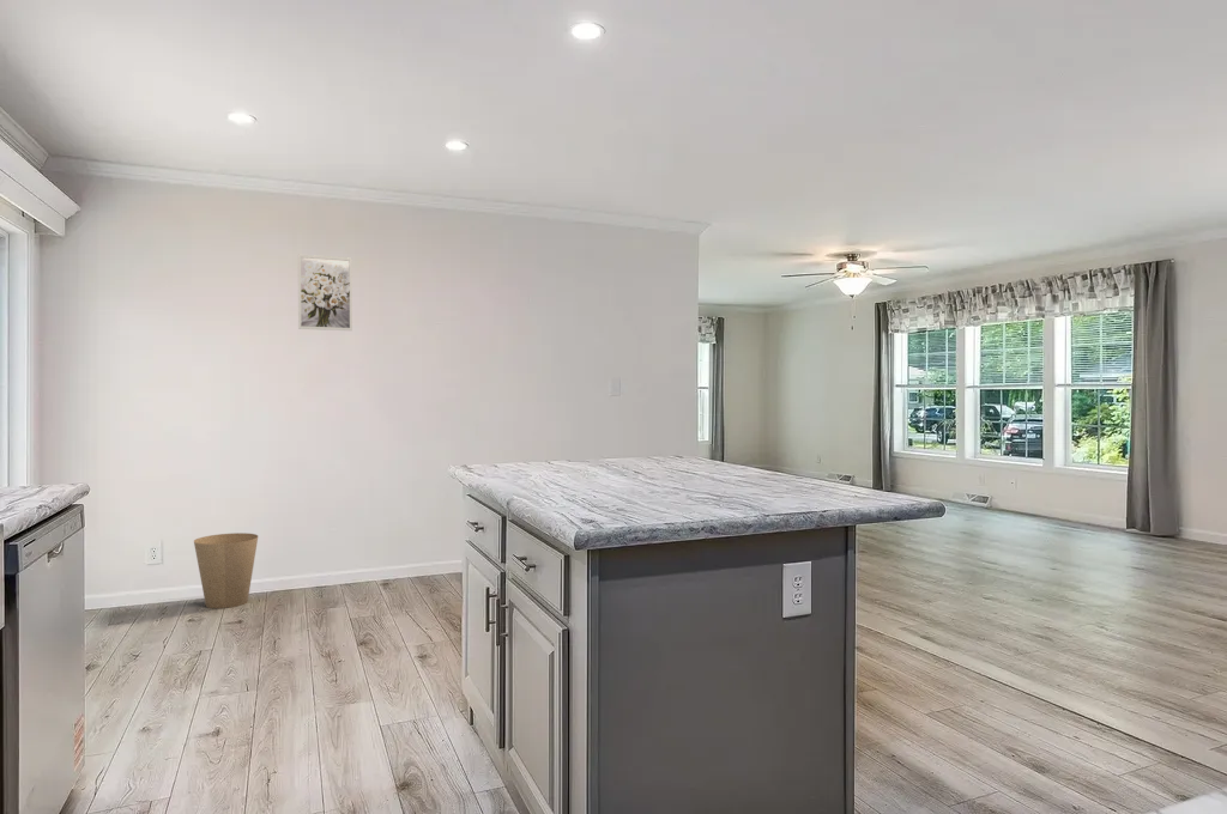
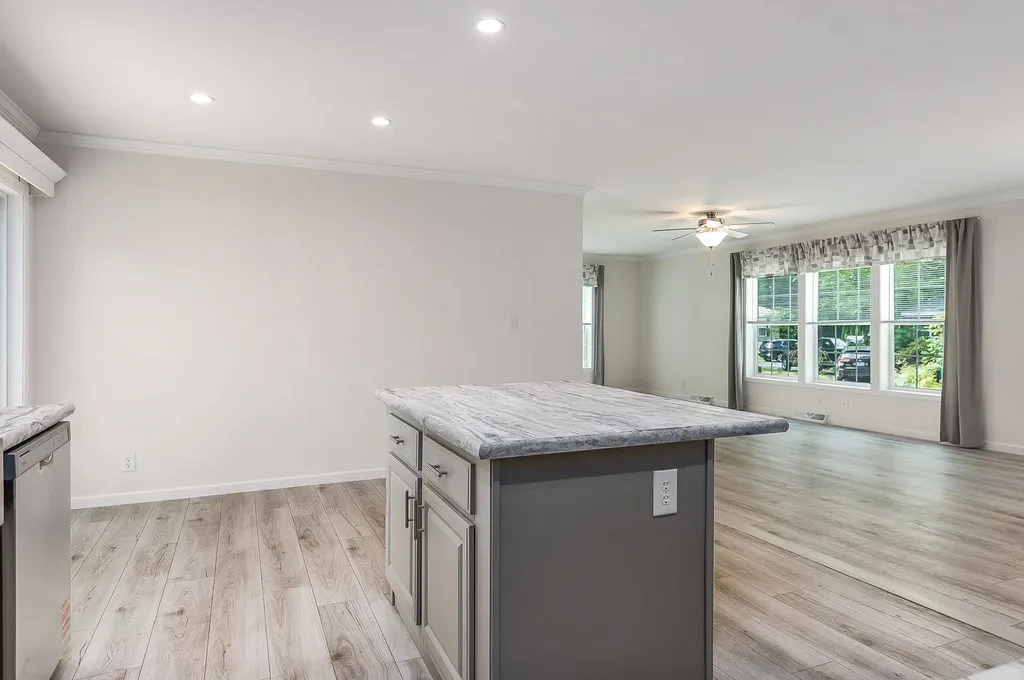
- wall art (325, 292)
- trash can (226, 570)
